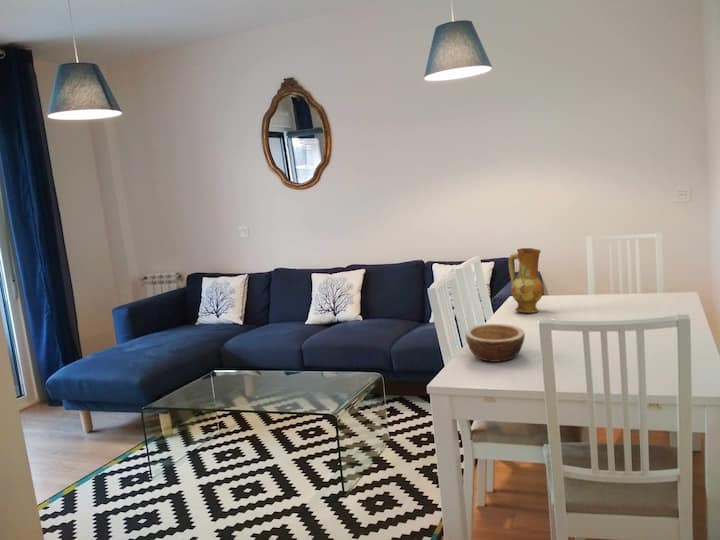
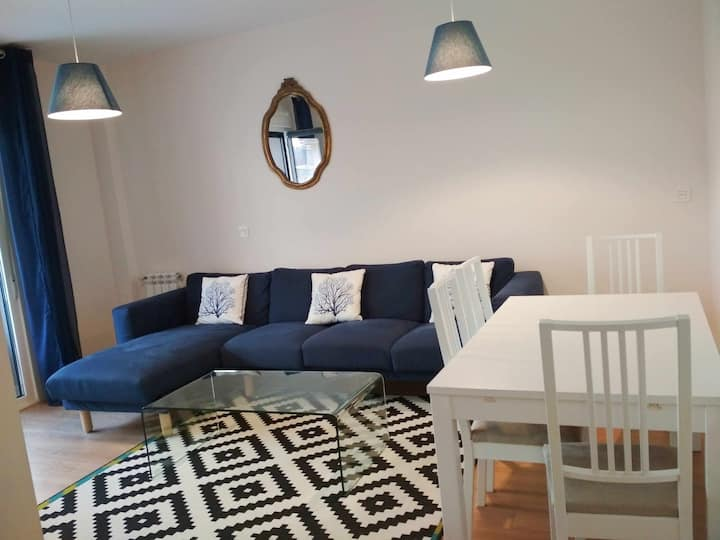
- bowl (495, 343)
- ceramic jug (524, 280)
